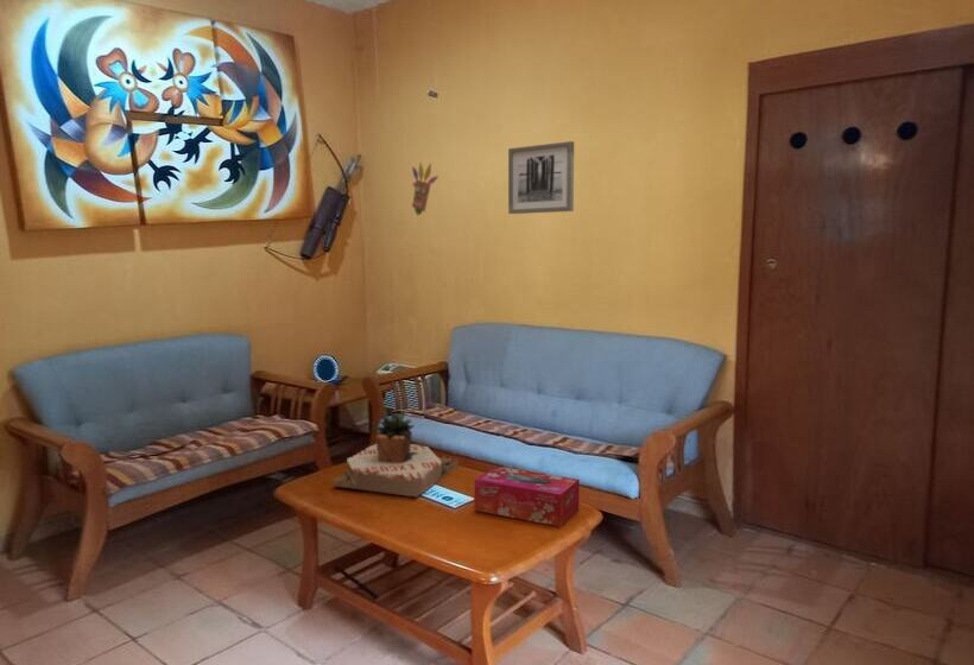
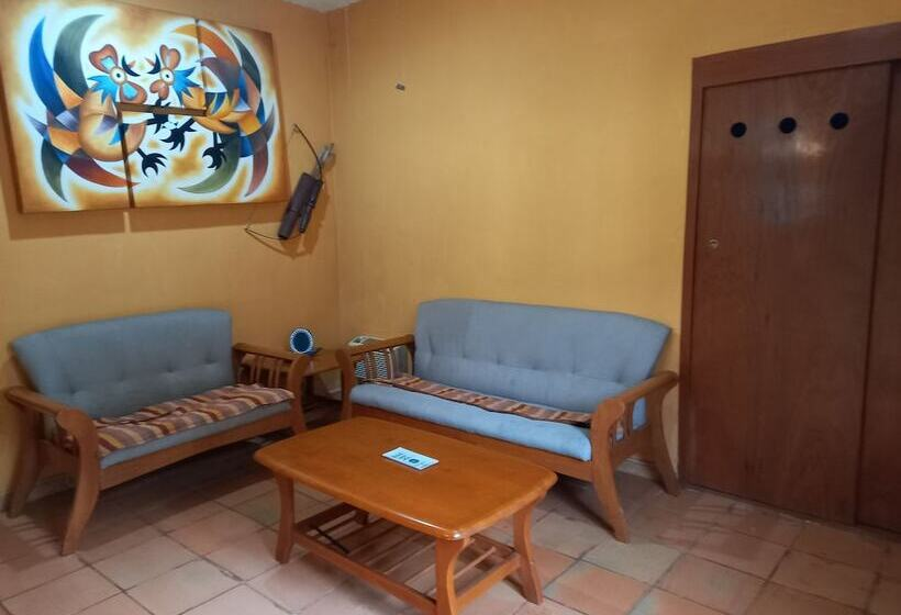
- wall art (539, 178)
- succulent plant (398, 445)
- tissue box (526, 494)
- decorative mask (424, 188)
